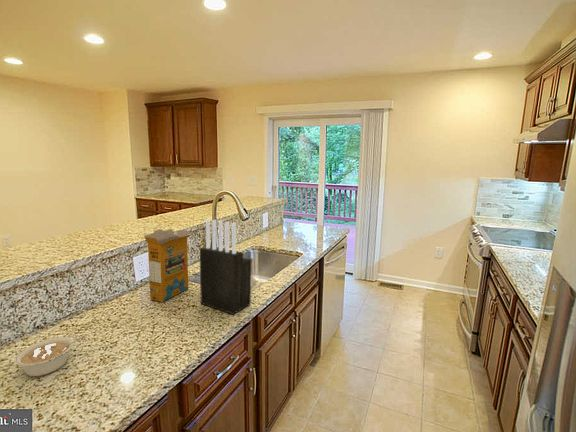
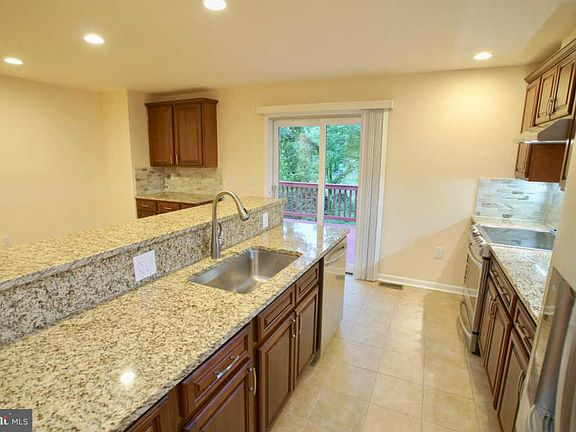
- knife block (227, 262)
- legume (48, 355)
- cereal box (171, 263)
